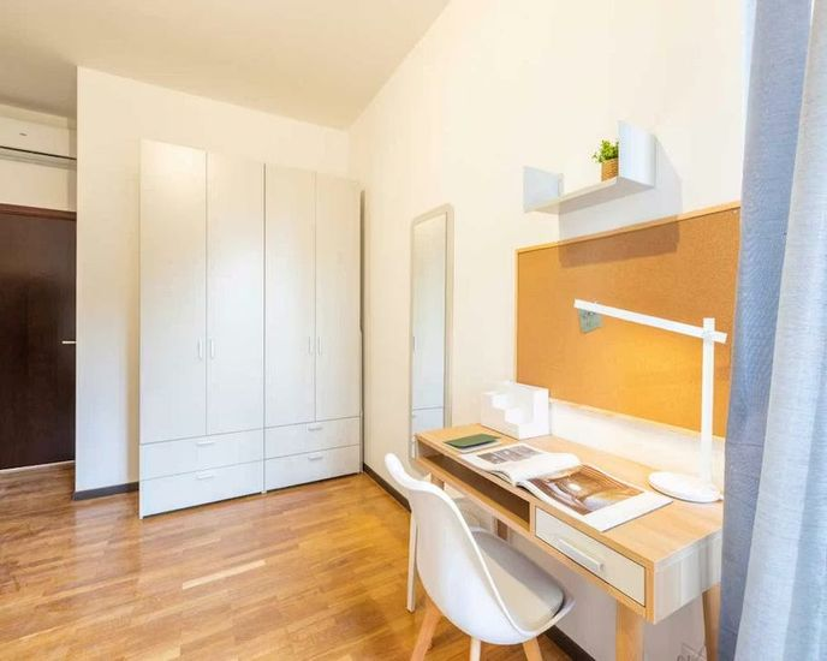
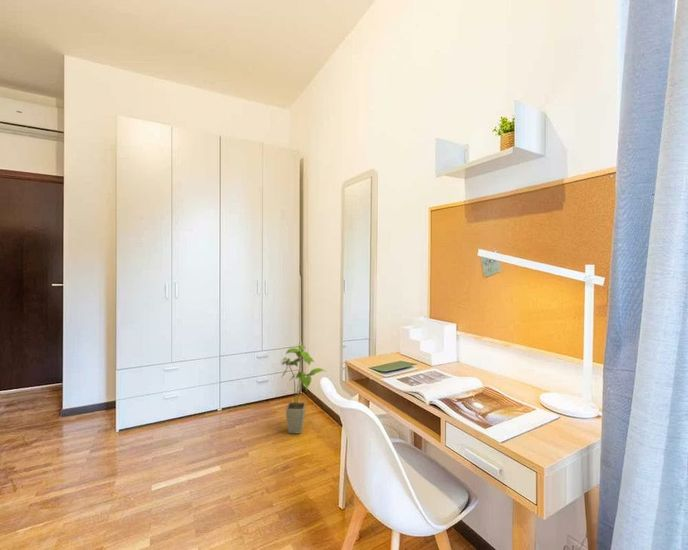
+ house plant (300, 389)
